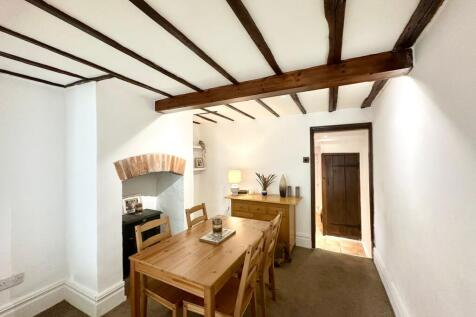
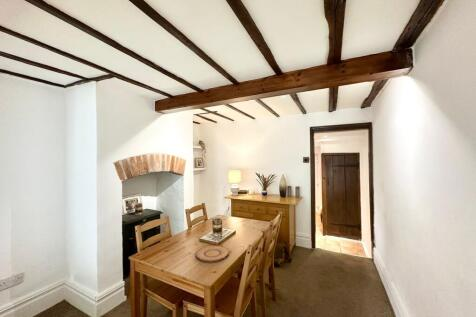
+ plate (212, 253)
